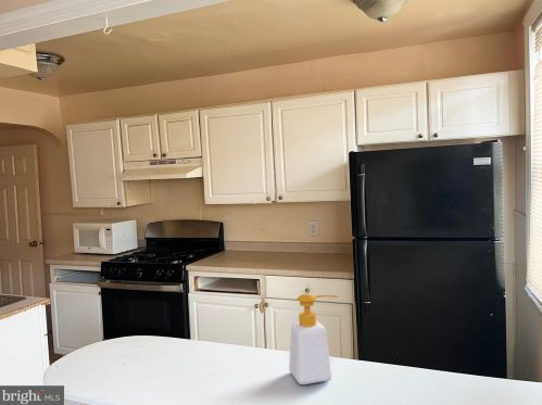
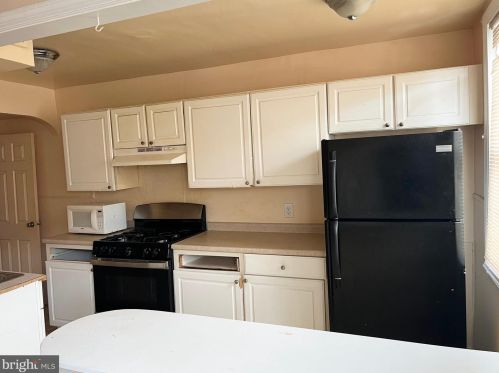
- soap bottle (315, 334)
